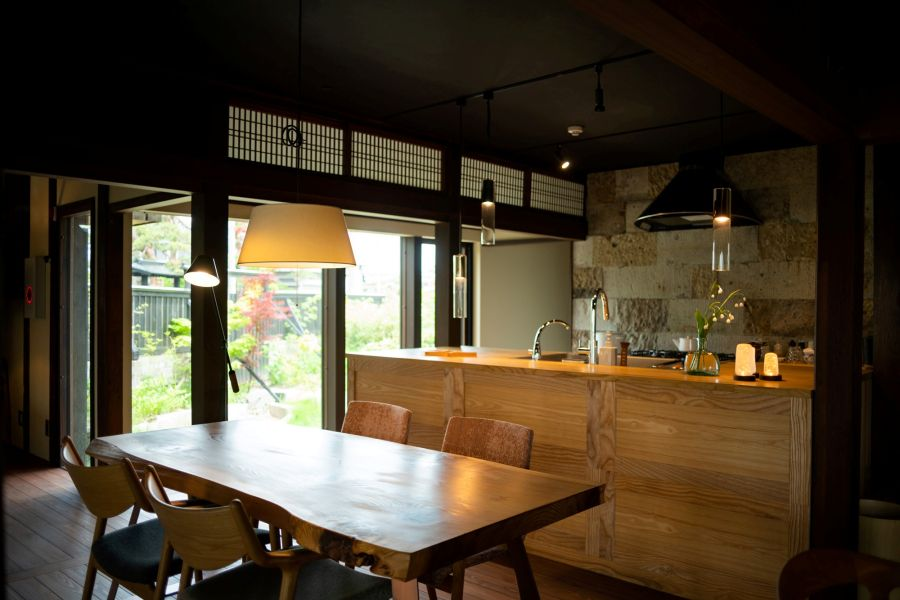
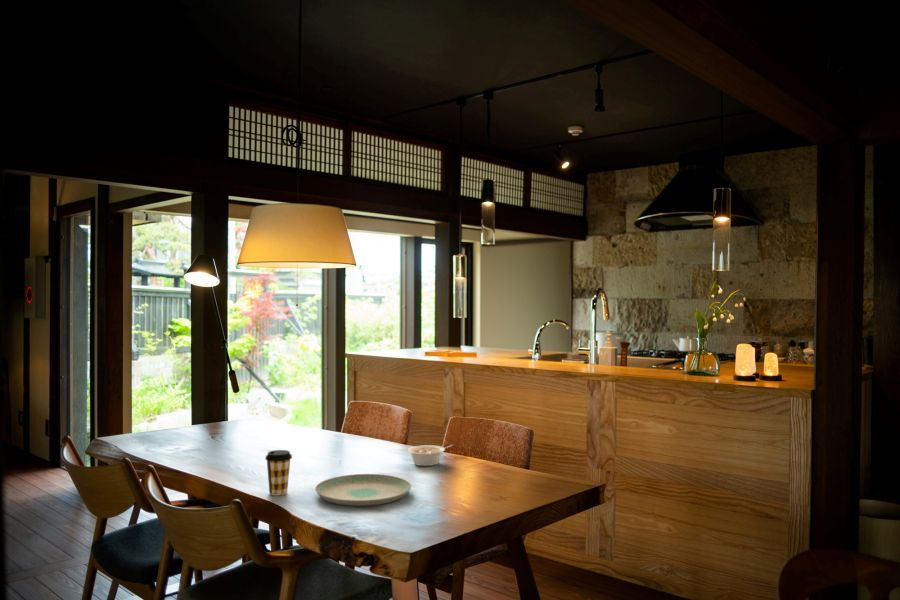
+ plate (363, 490)
+ legume (427, 454)
+ coffee cup (278, 472)
